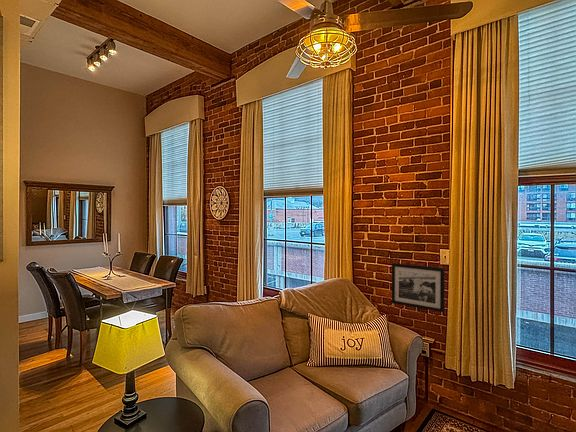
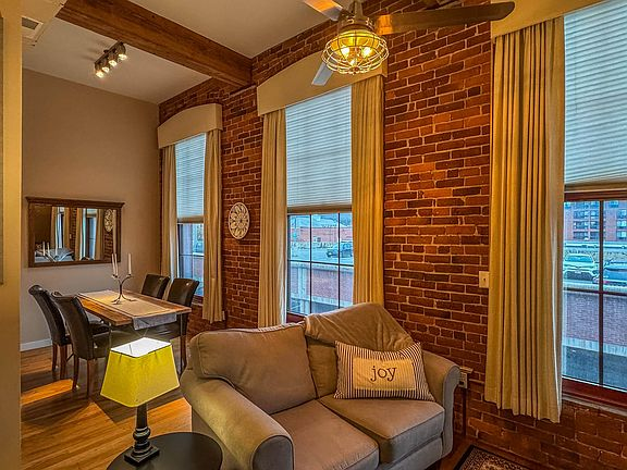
- picture frame (416, 286)
